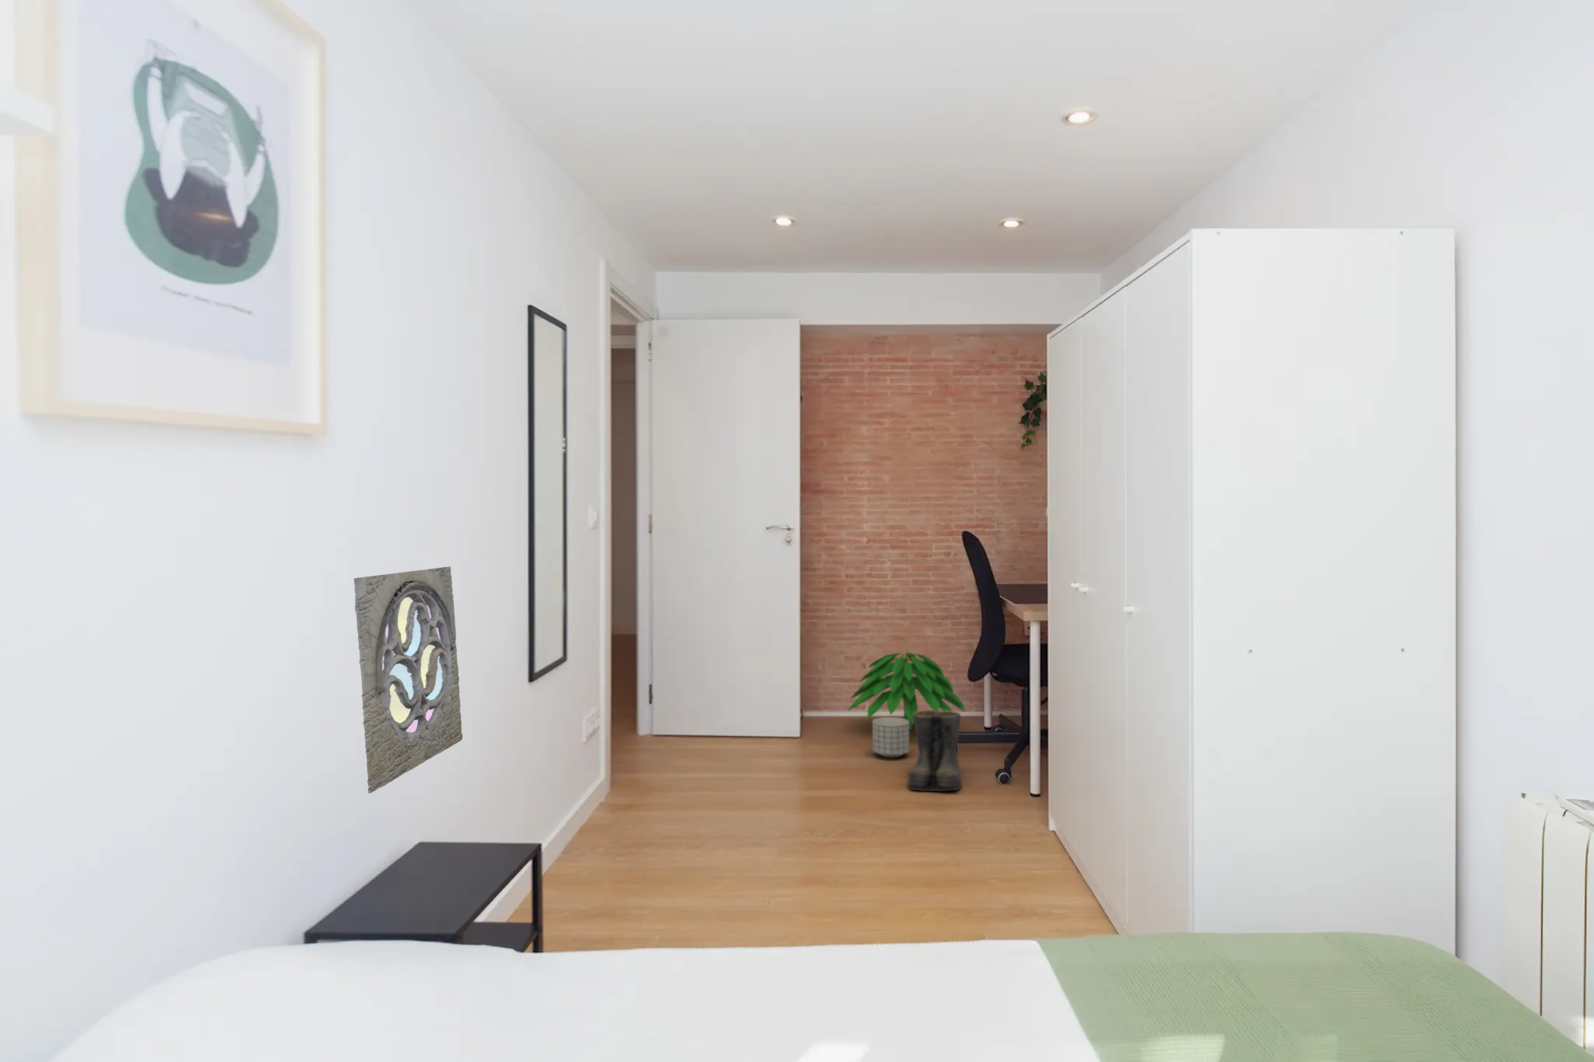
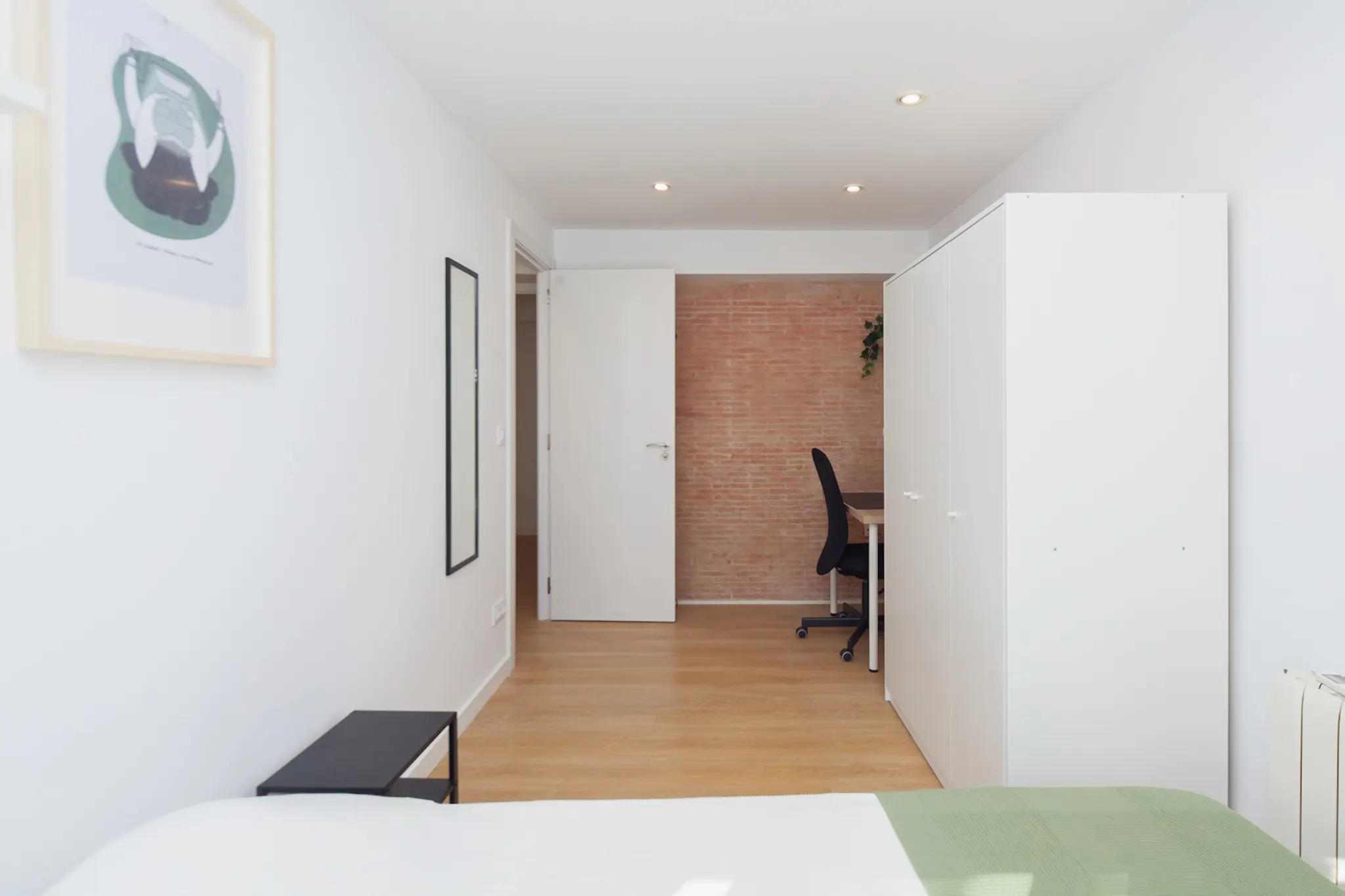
- wall ornament (411, 667)
- boots (935, 748)
- indoor plant (905, 686)
- planter (890, 738)
